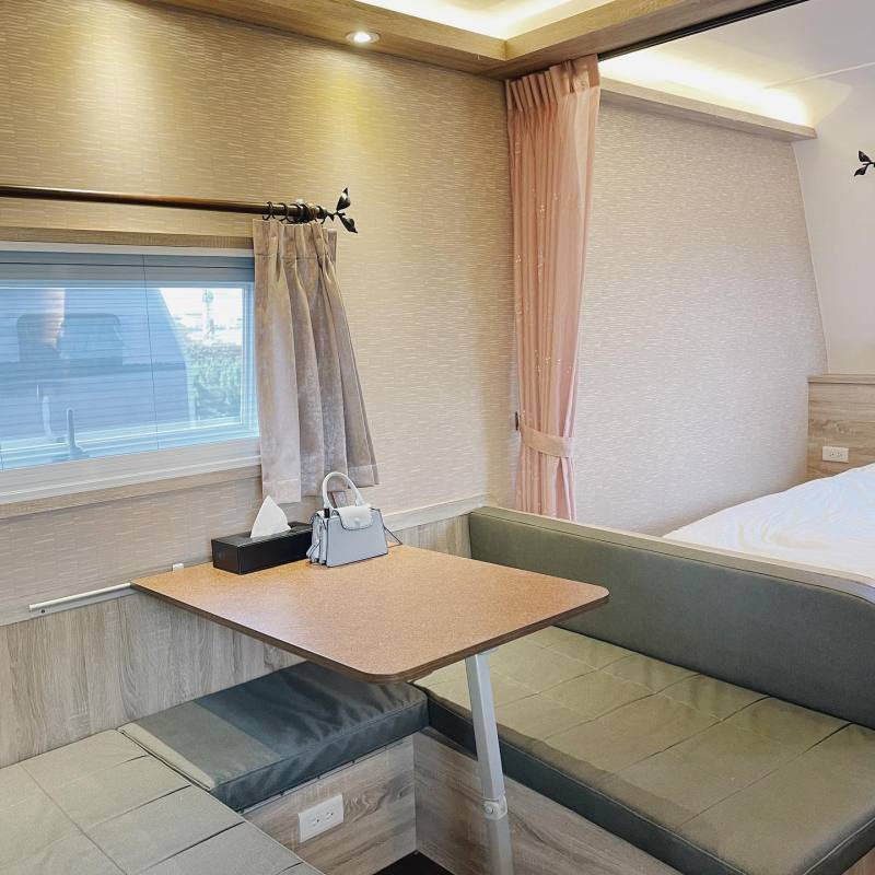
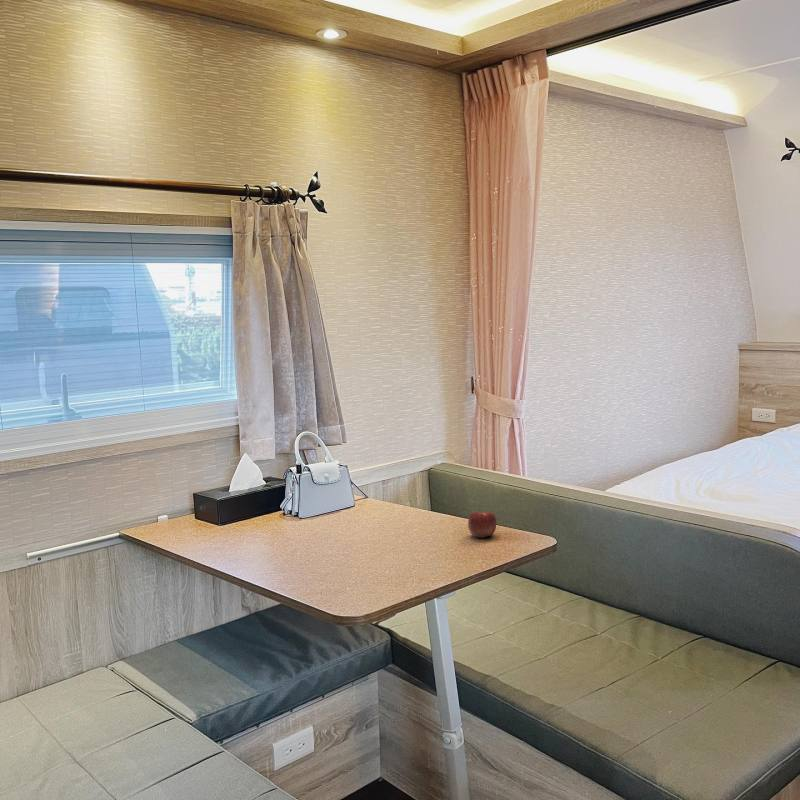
+ apple (481, 523)
